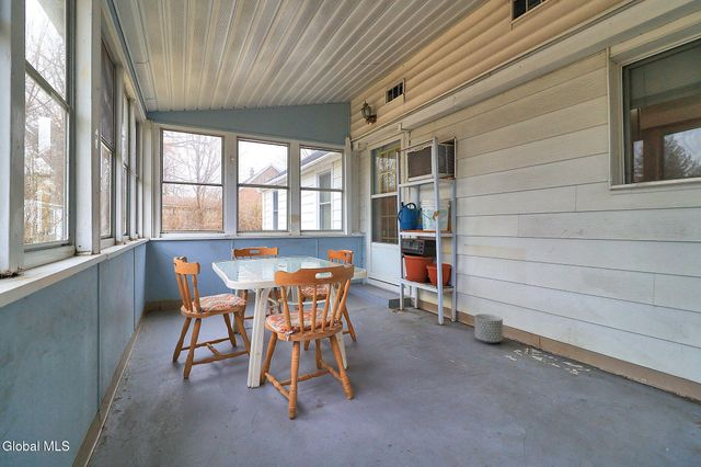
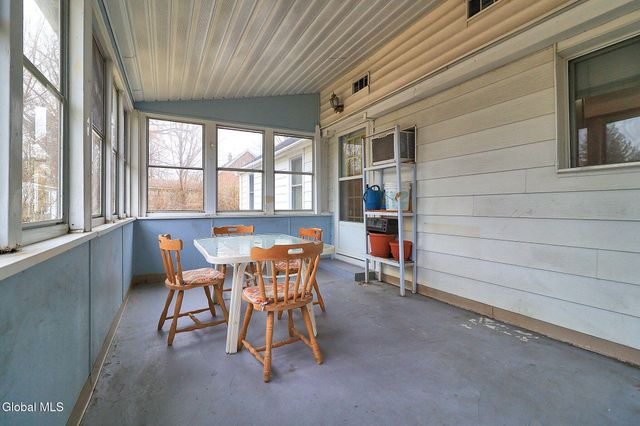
- planter (489, 329)
